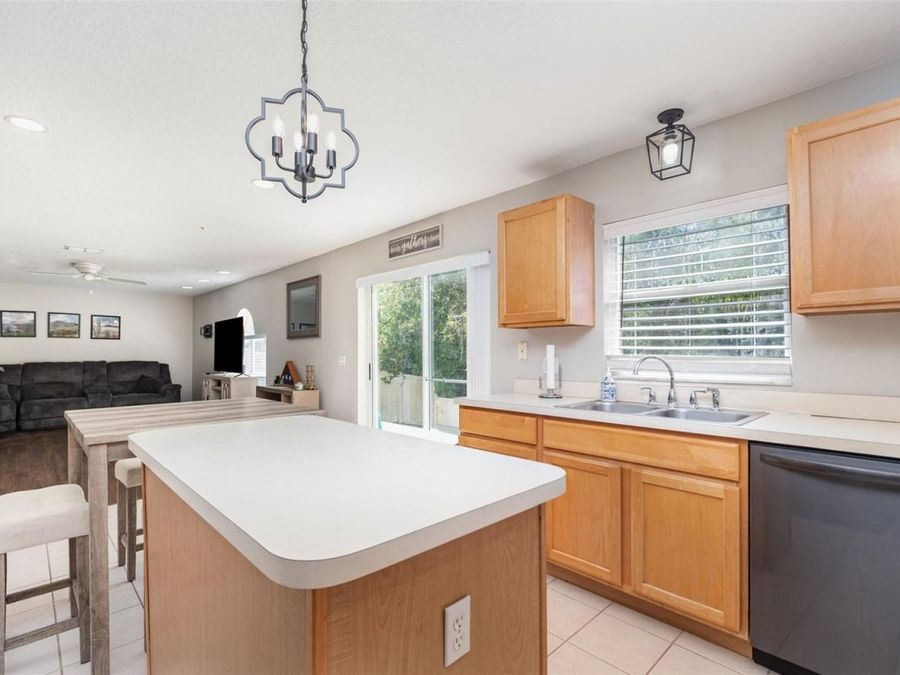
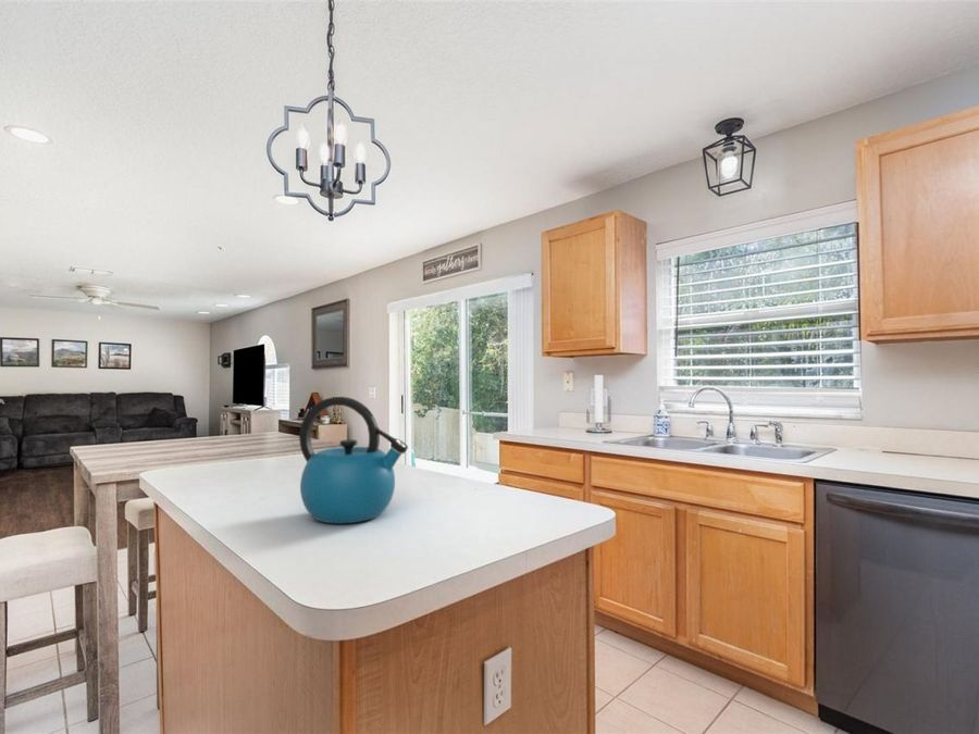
+ kettle (354, 456)
